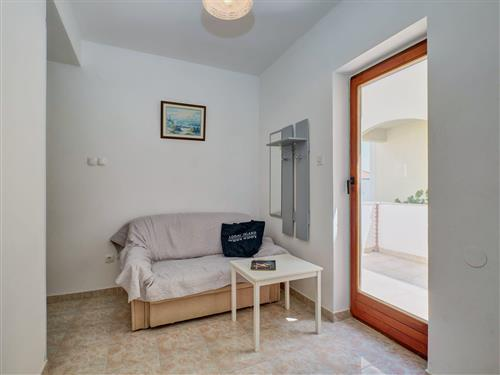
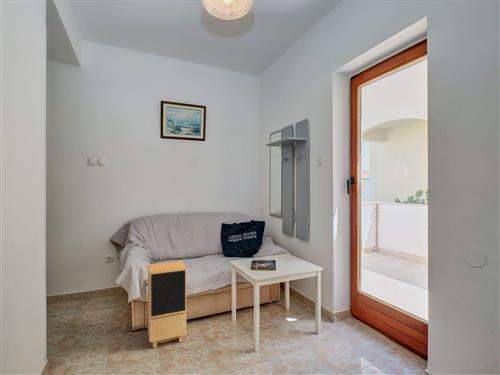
+ speaker (166, 302)
